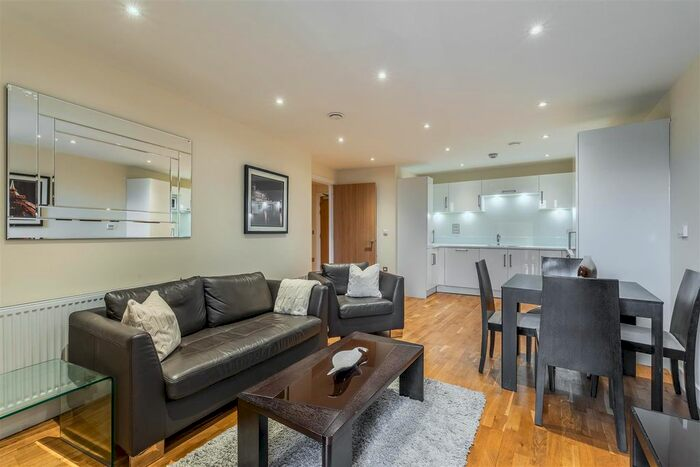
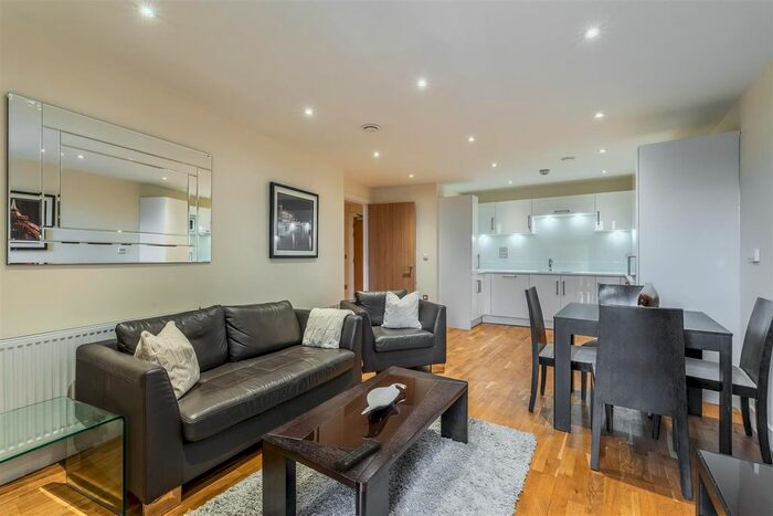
+ remote control (359, 453)
